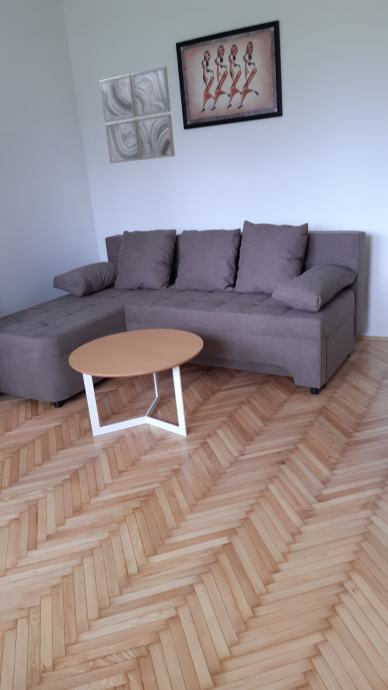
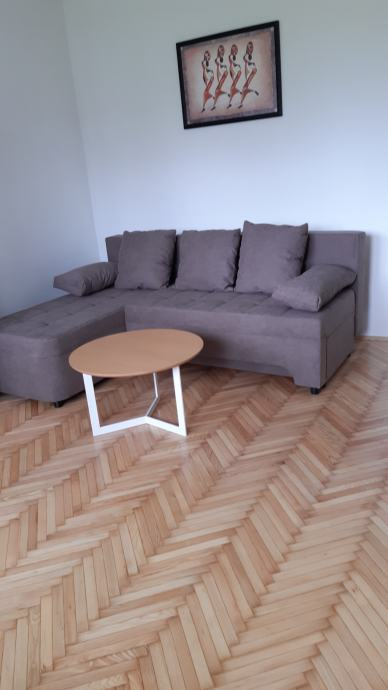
- wall art (136, 119)
